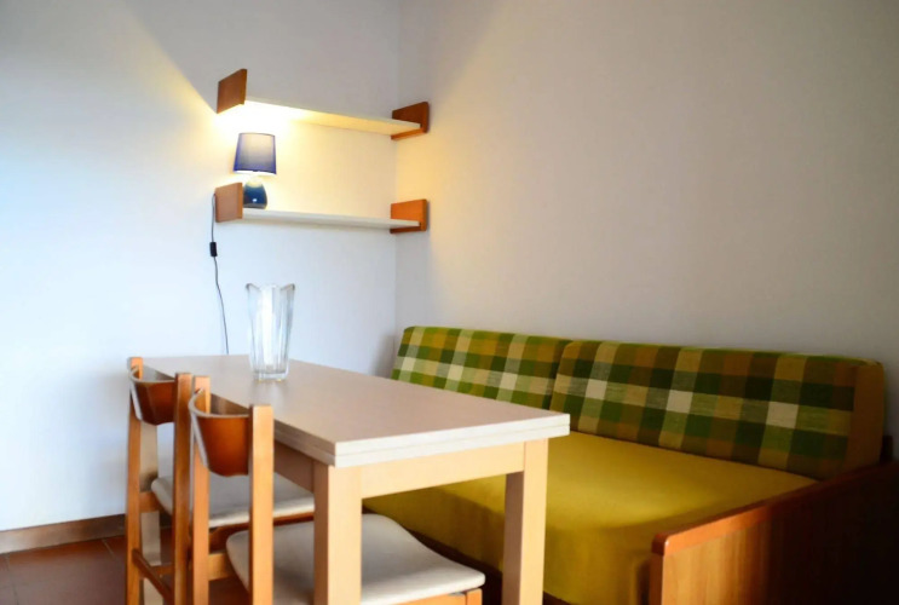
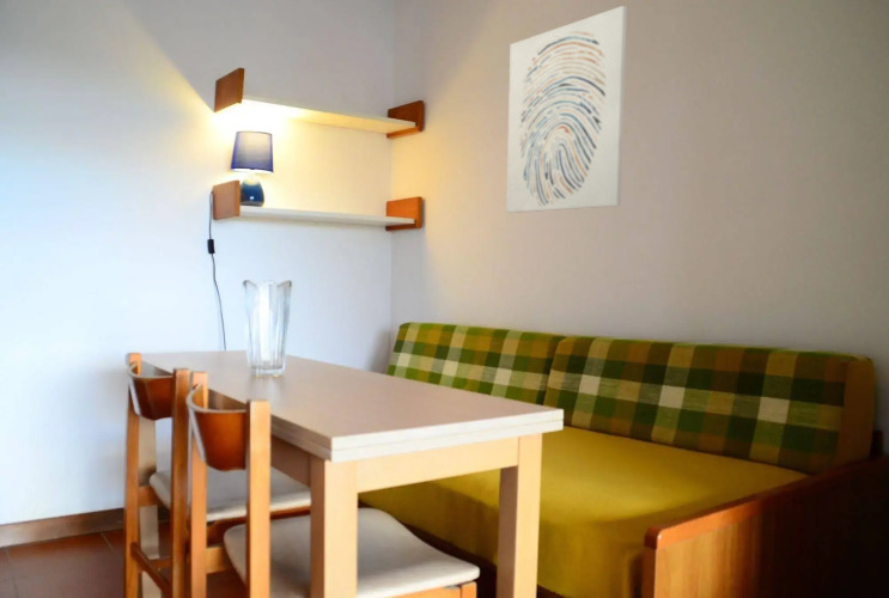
+ wall art (561, 118)
